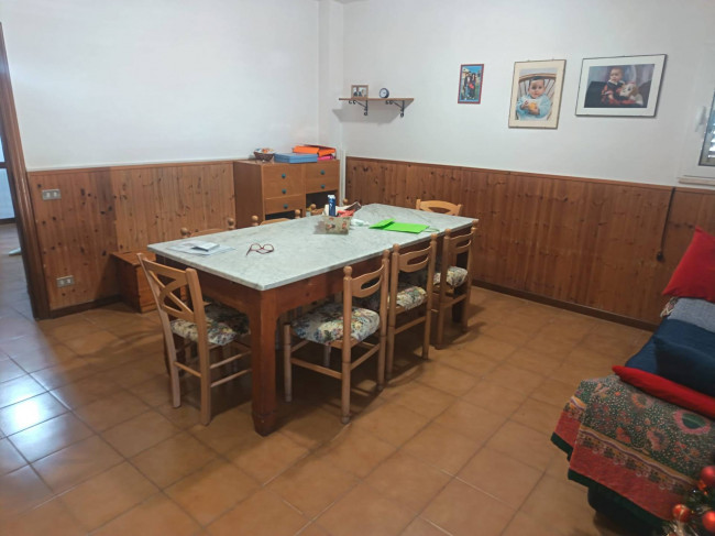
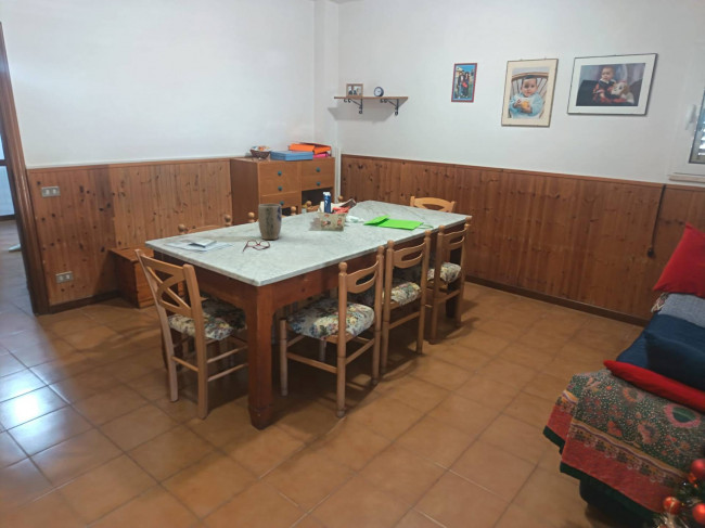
+ plant pot (270, 221)
